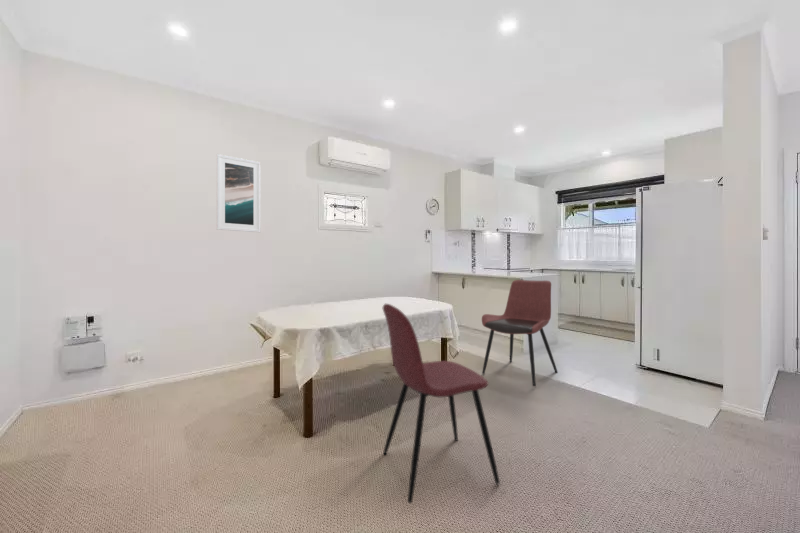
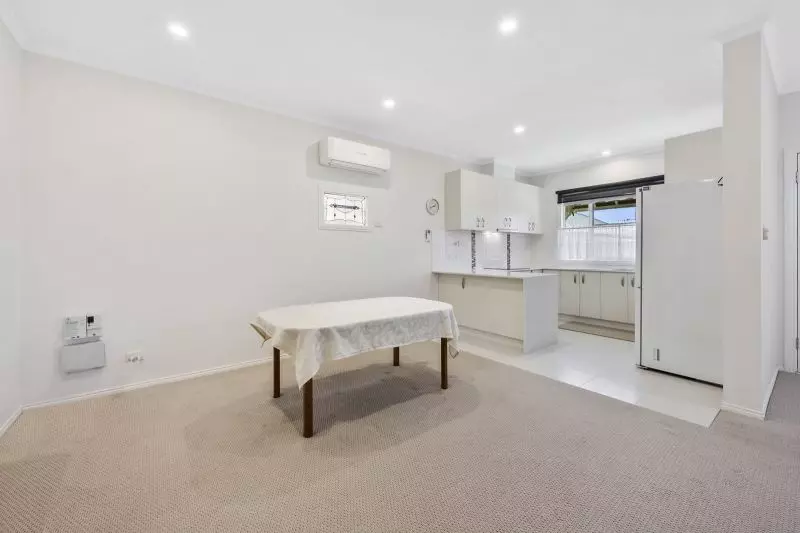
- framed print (239, 194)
- dining chair (520, 327)
- dining chair (437, 384)
